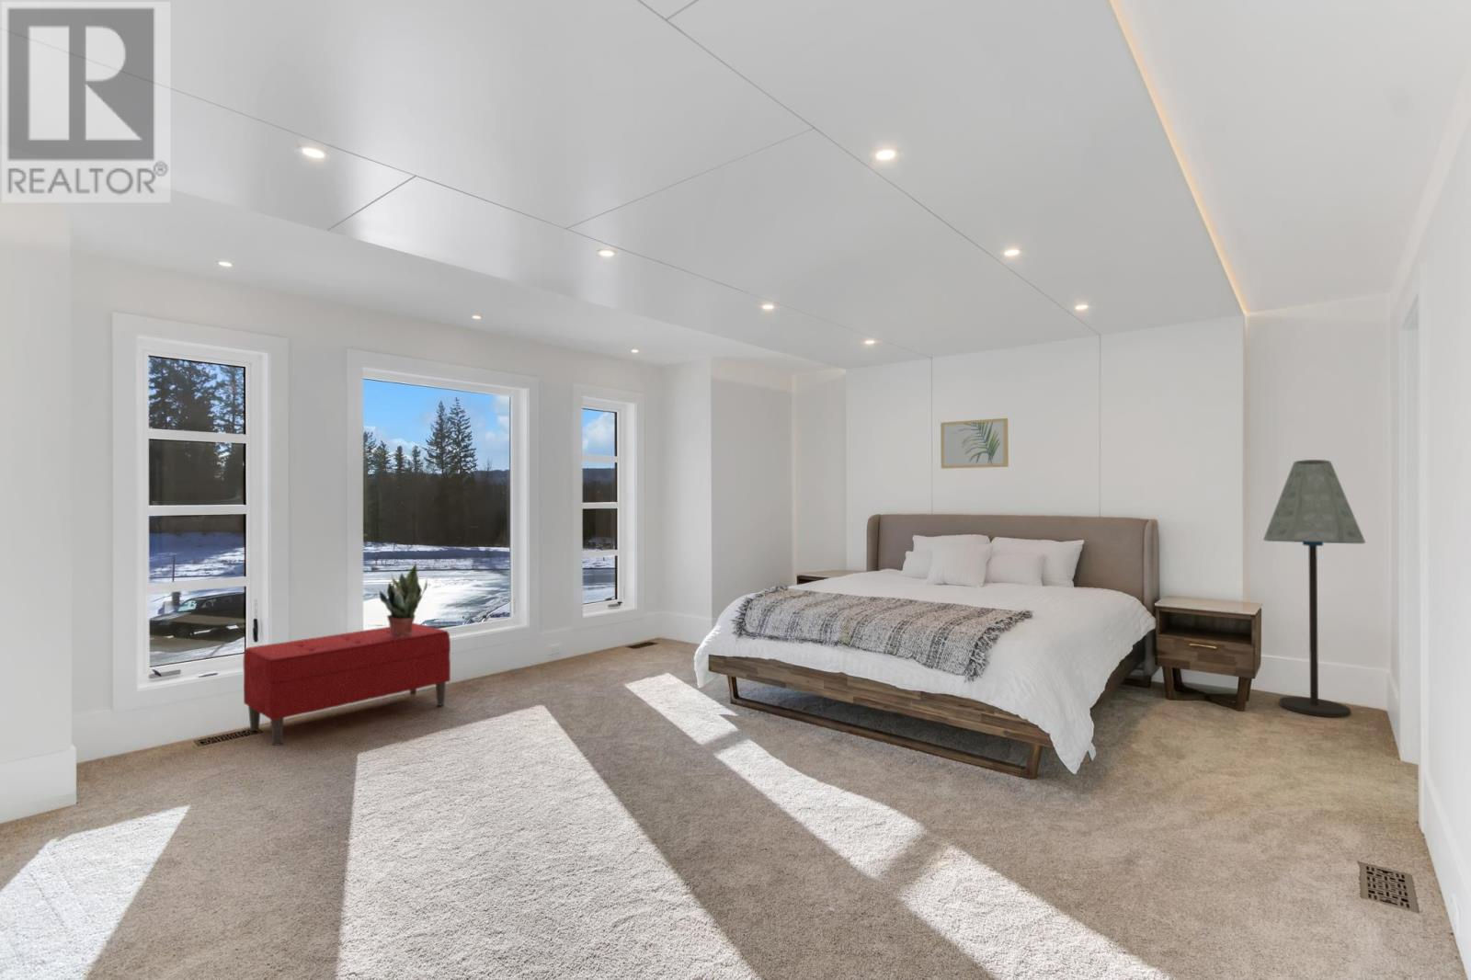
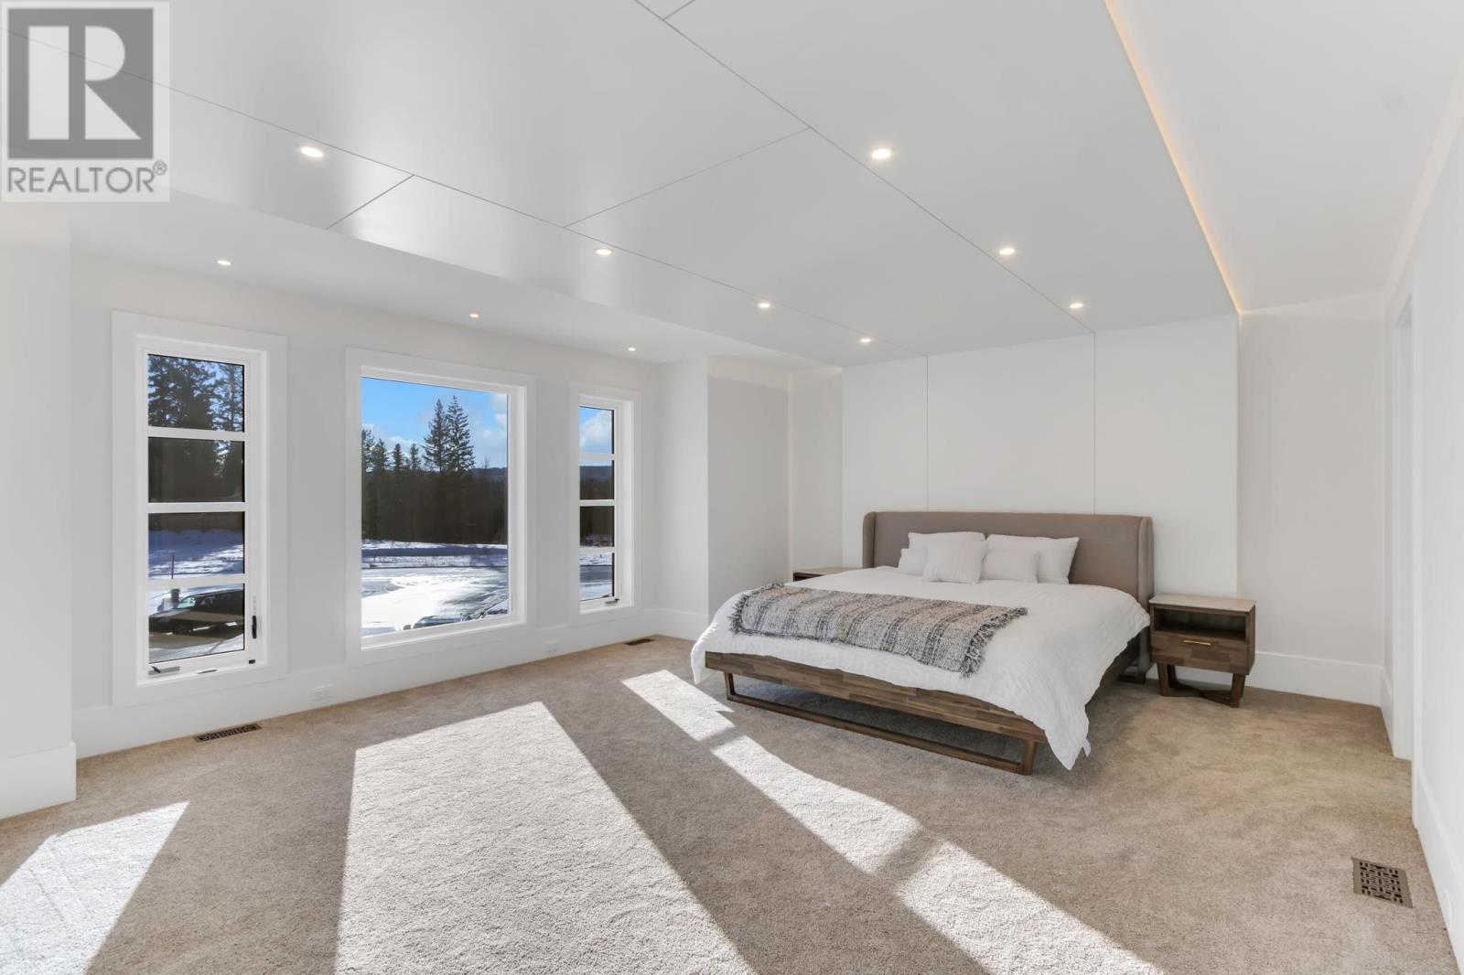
- potted plant (396, 598)
- wall art (972, 444)
- bench (352, 677)
- floor lamp (1312, 584)
